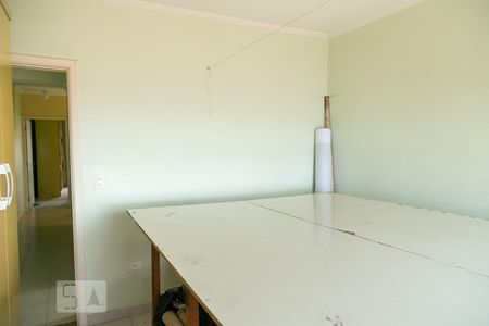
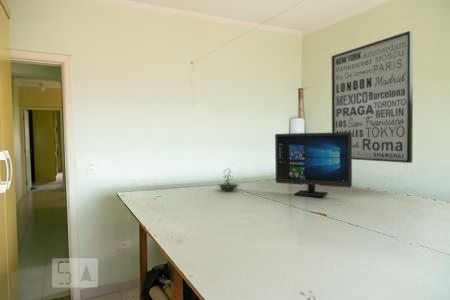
+ computer monitor (311, 163)
+ terrarium (228, 173)
+ wall art (367, 103)
